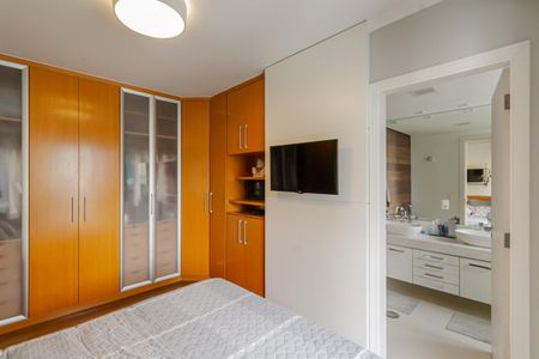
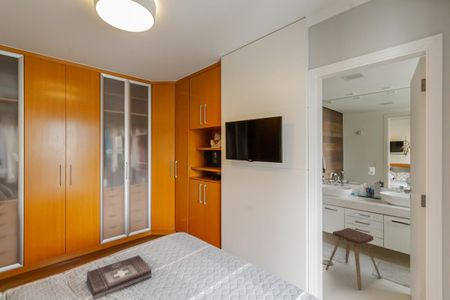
+ first aid kit (119, 274)
+ music stool (355, 254)
